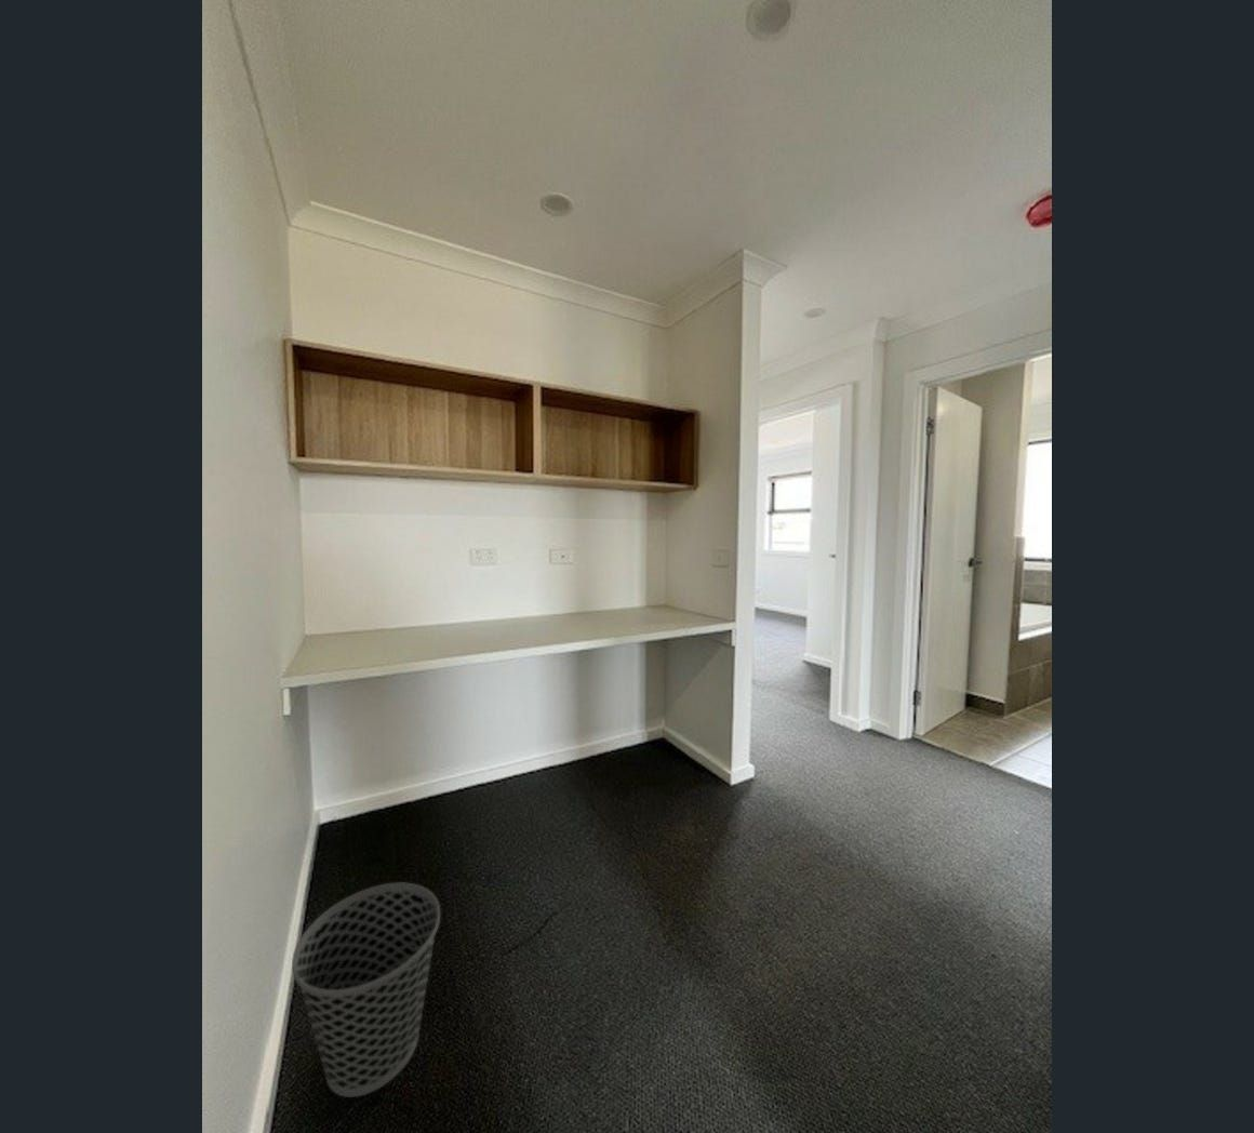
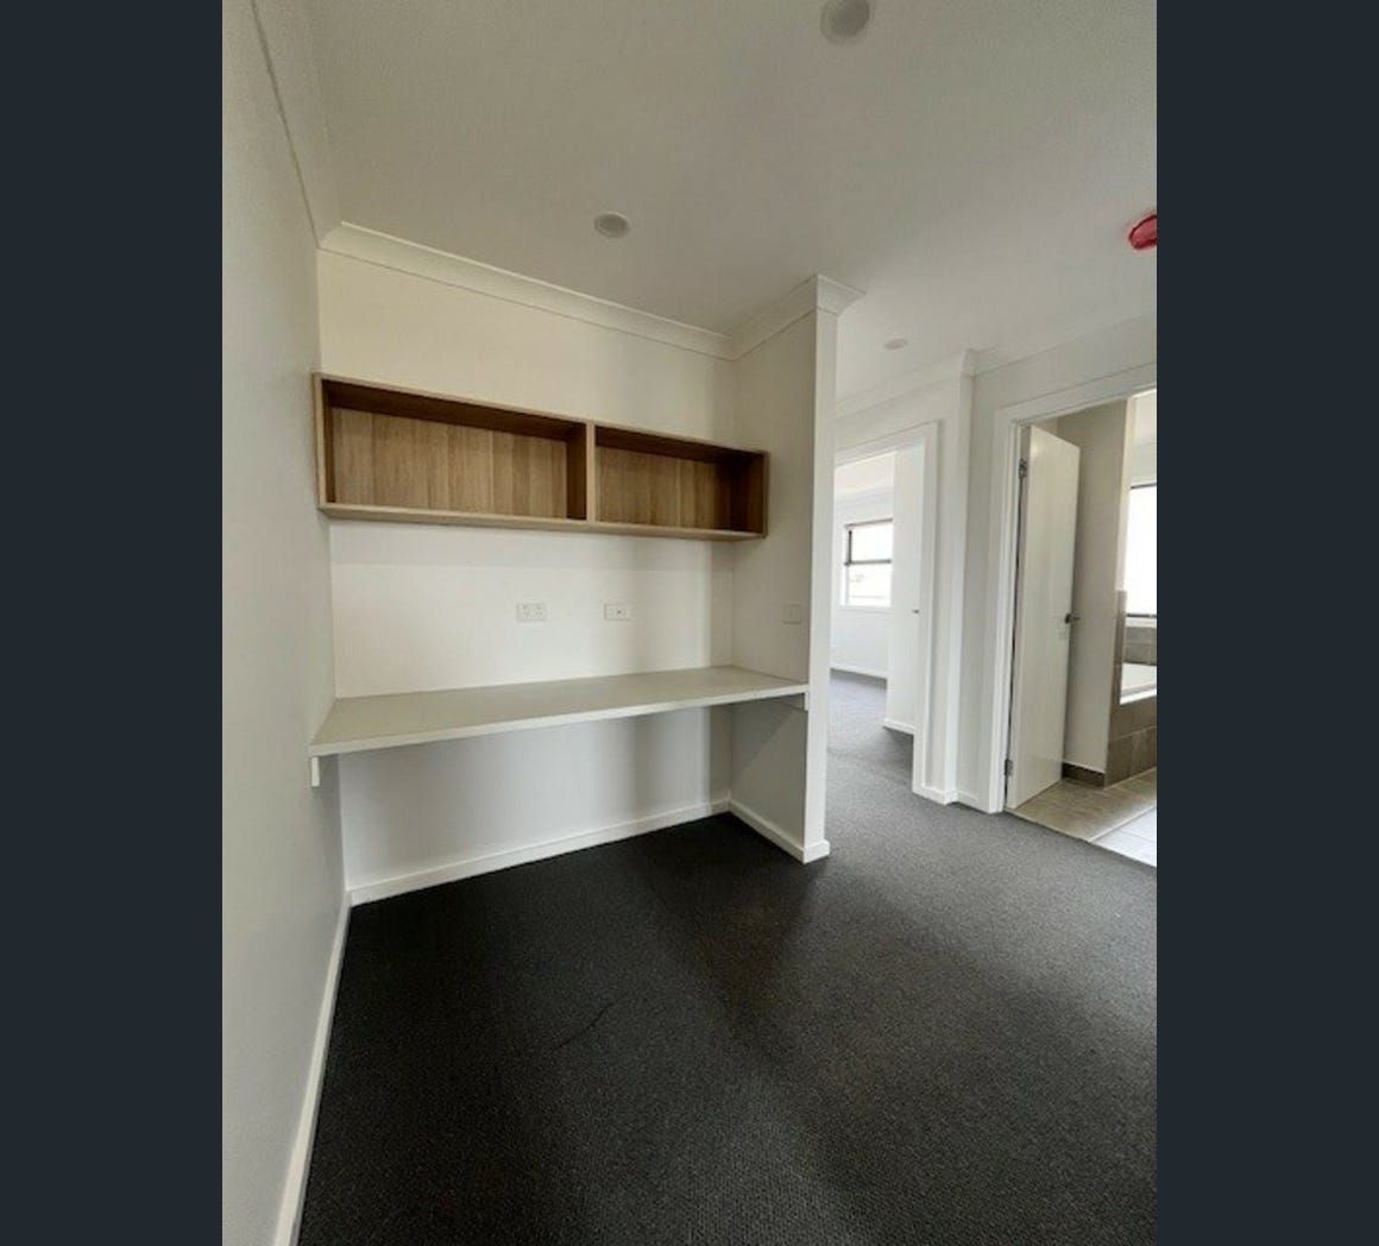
- wastebasket (371, 989)
